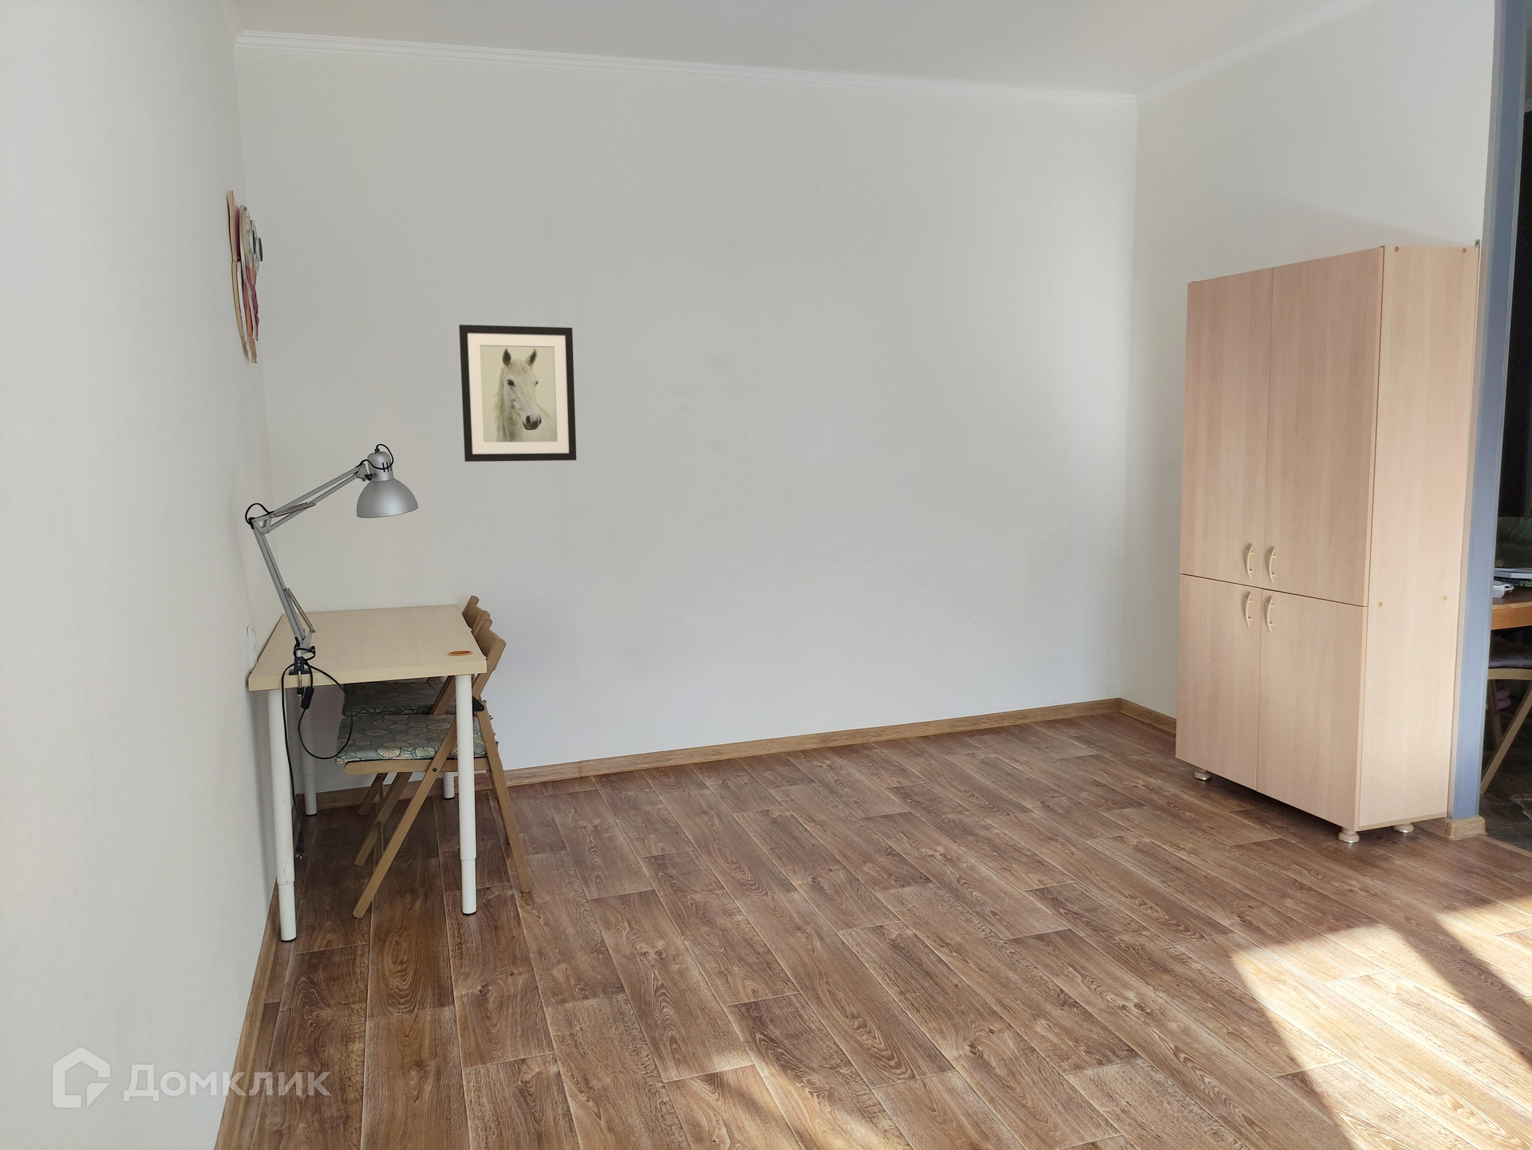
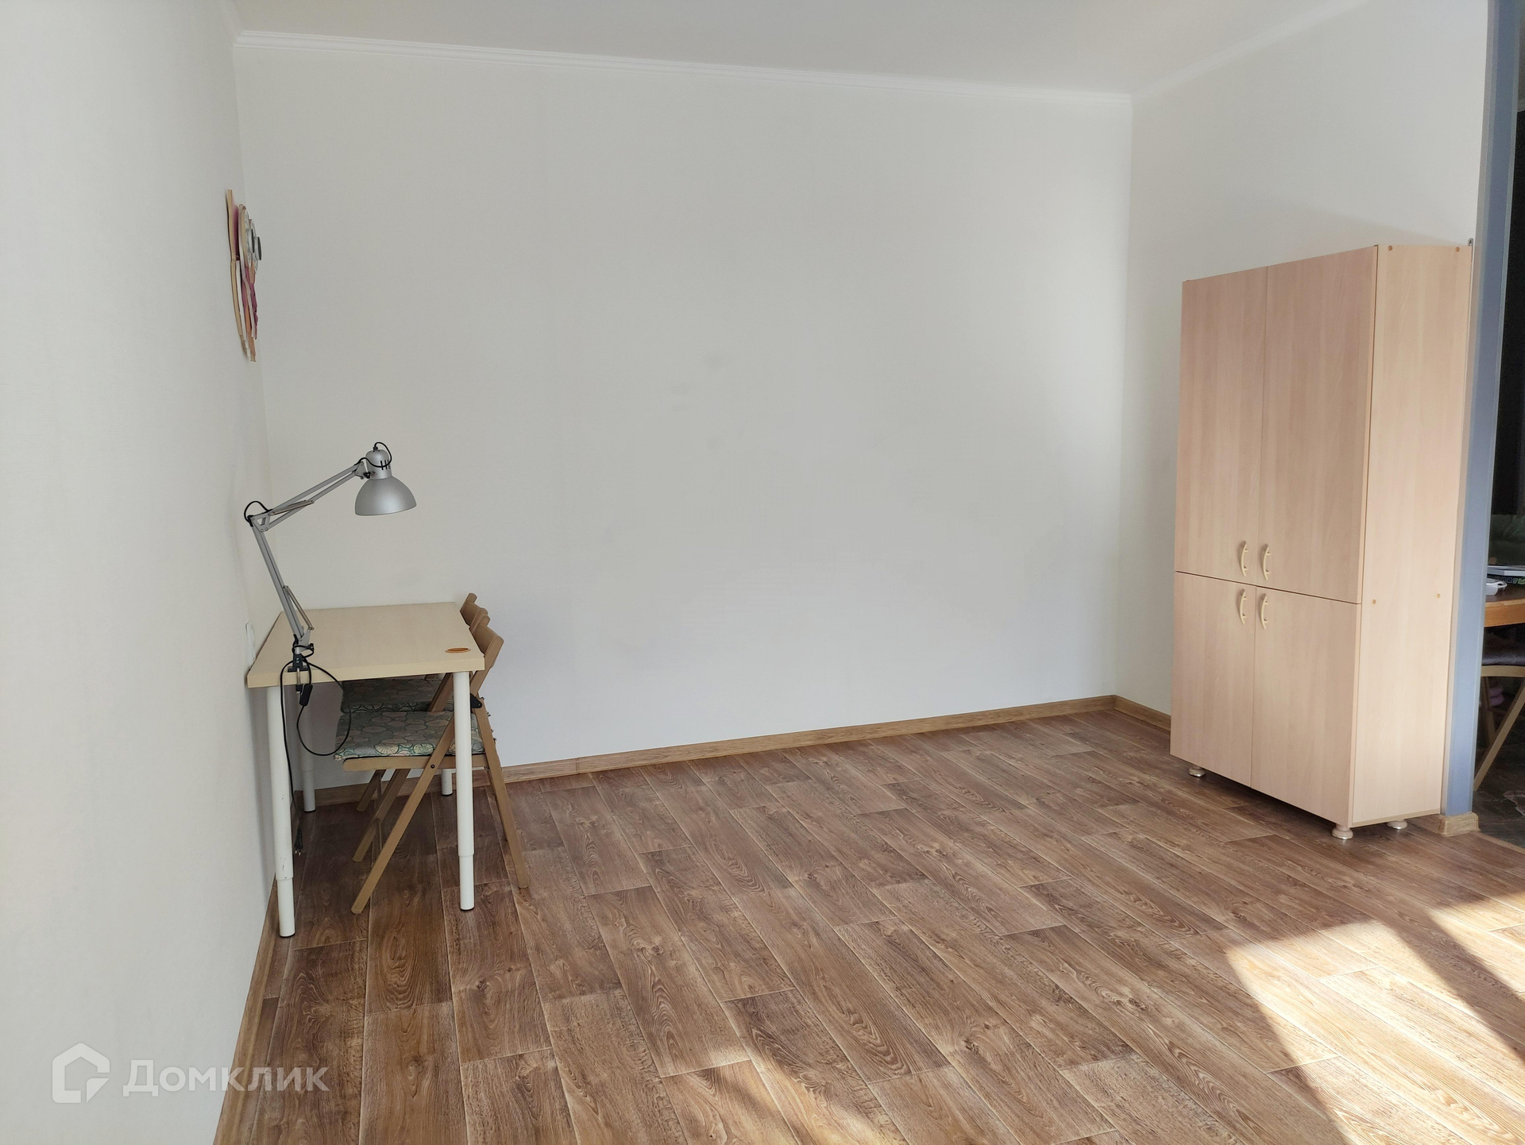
- wall art (518, 394)
